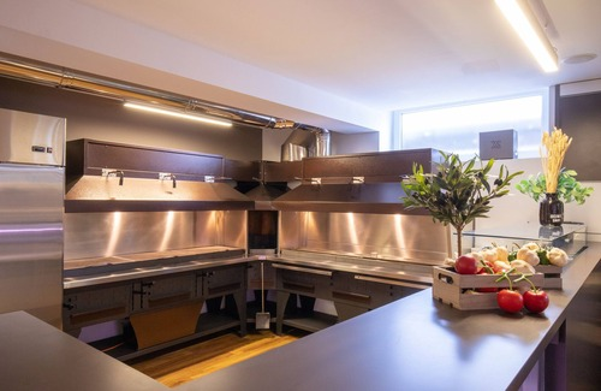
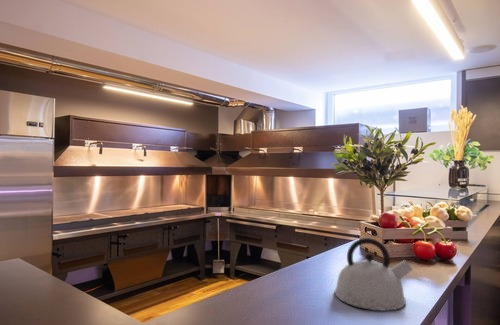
+ kettle (372, 267)
